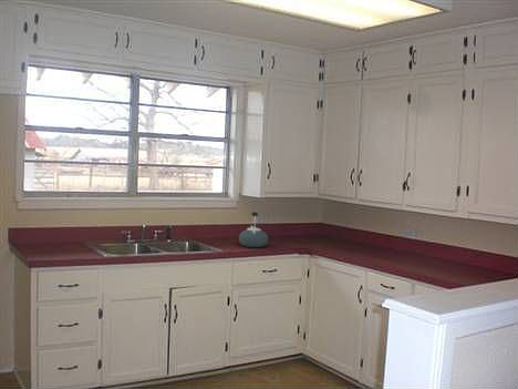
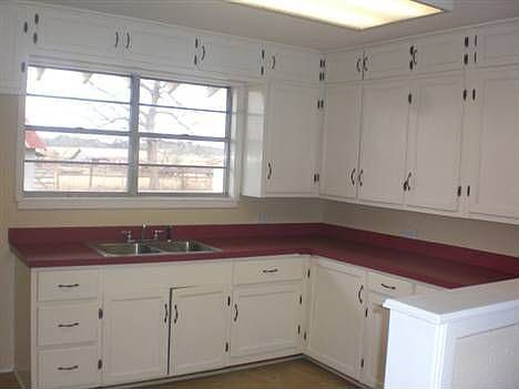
- kettle (253, 228)
